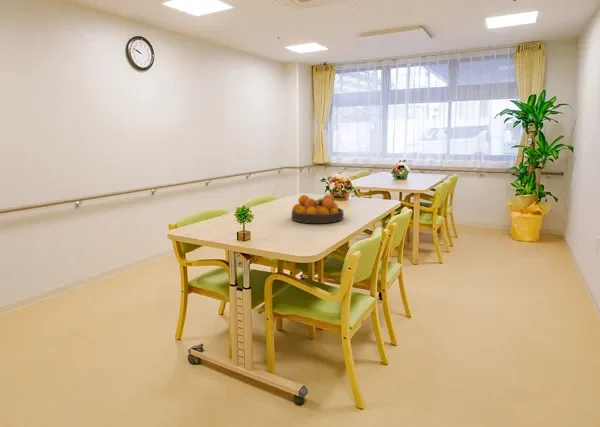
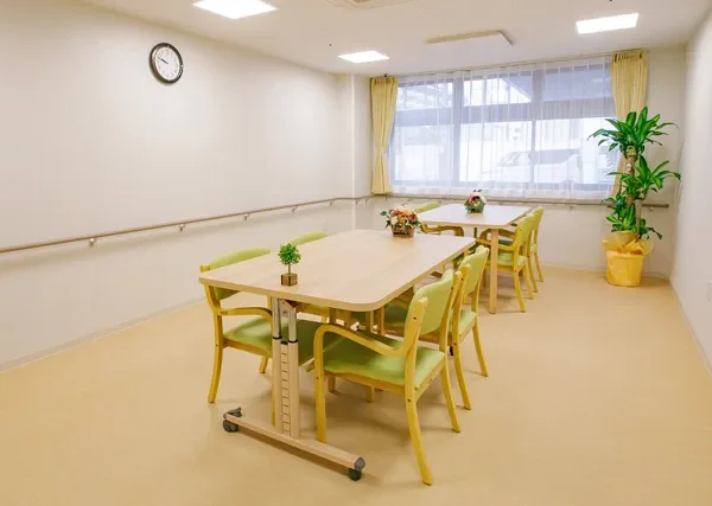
- fruit bowl (317, 206)
